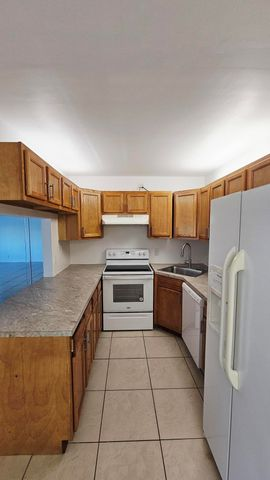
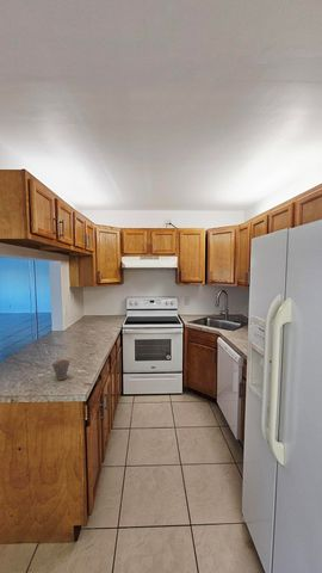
+ cup (61, 369)
